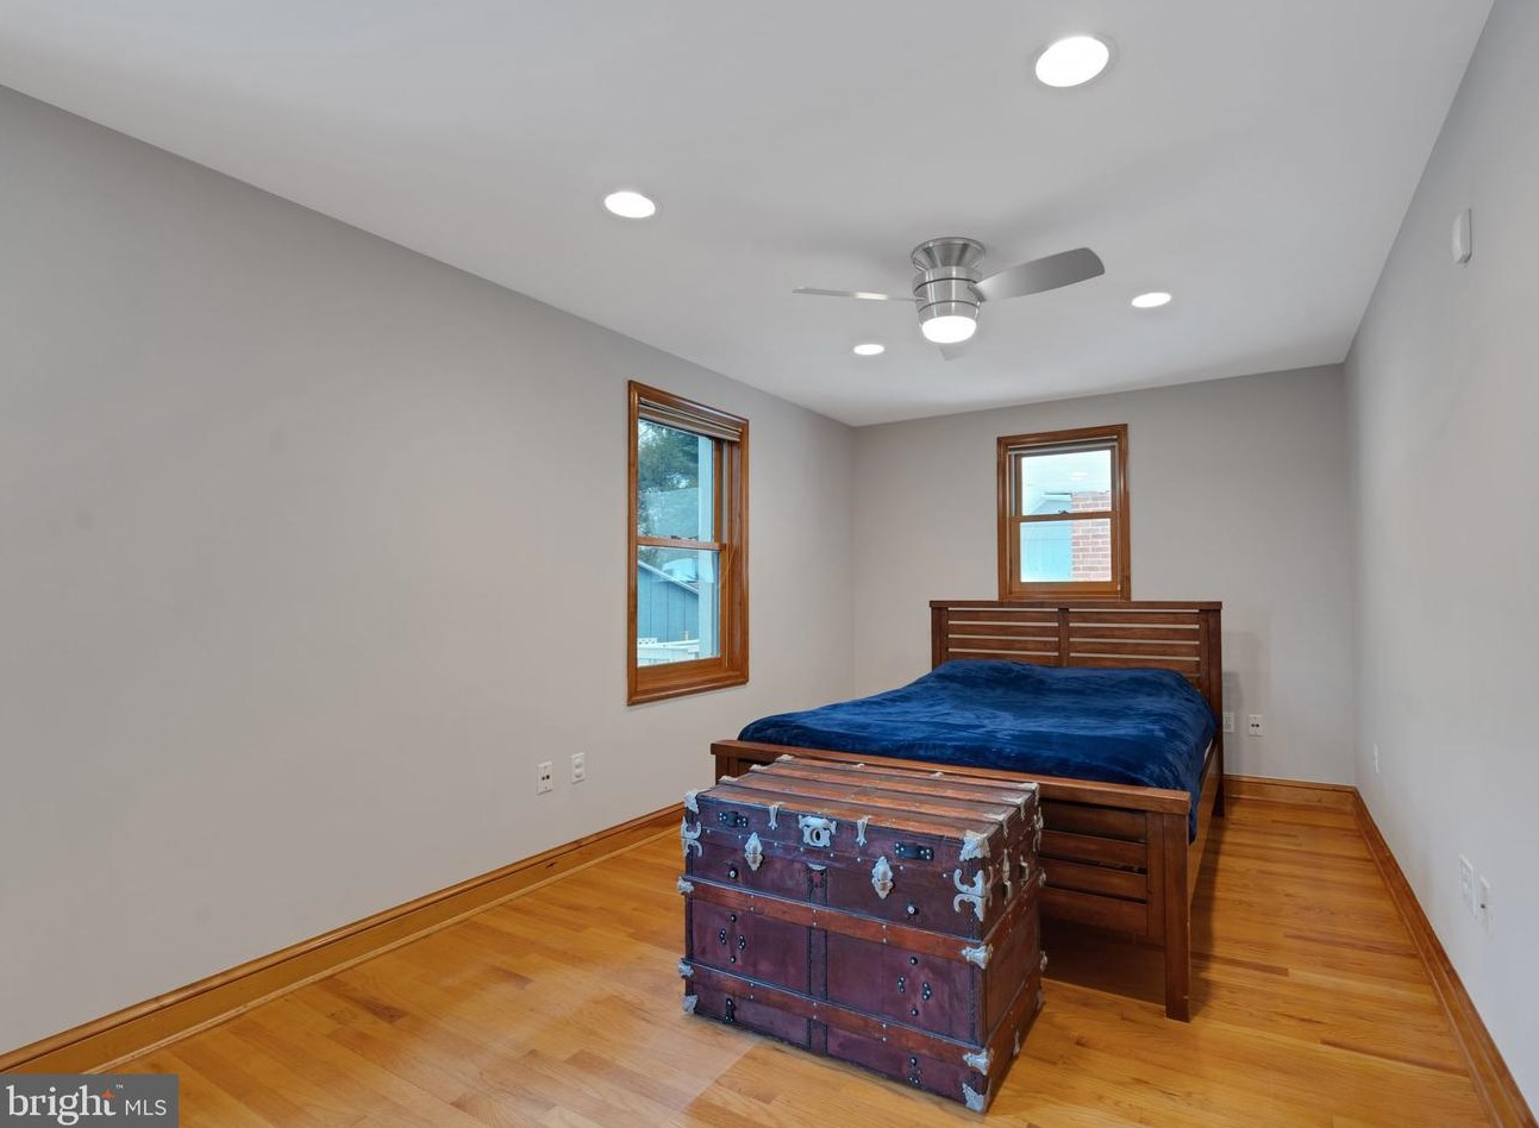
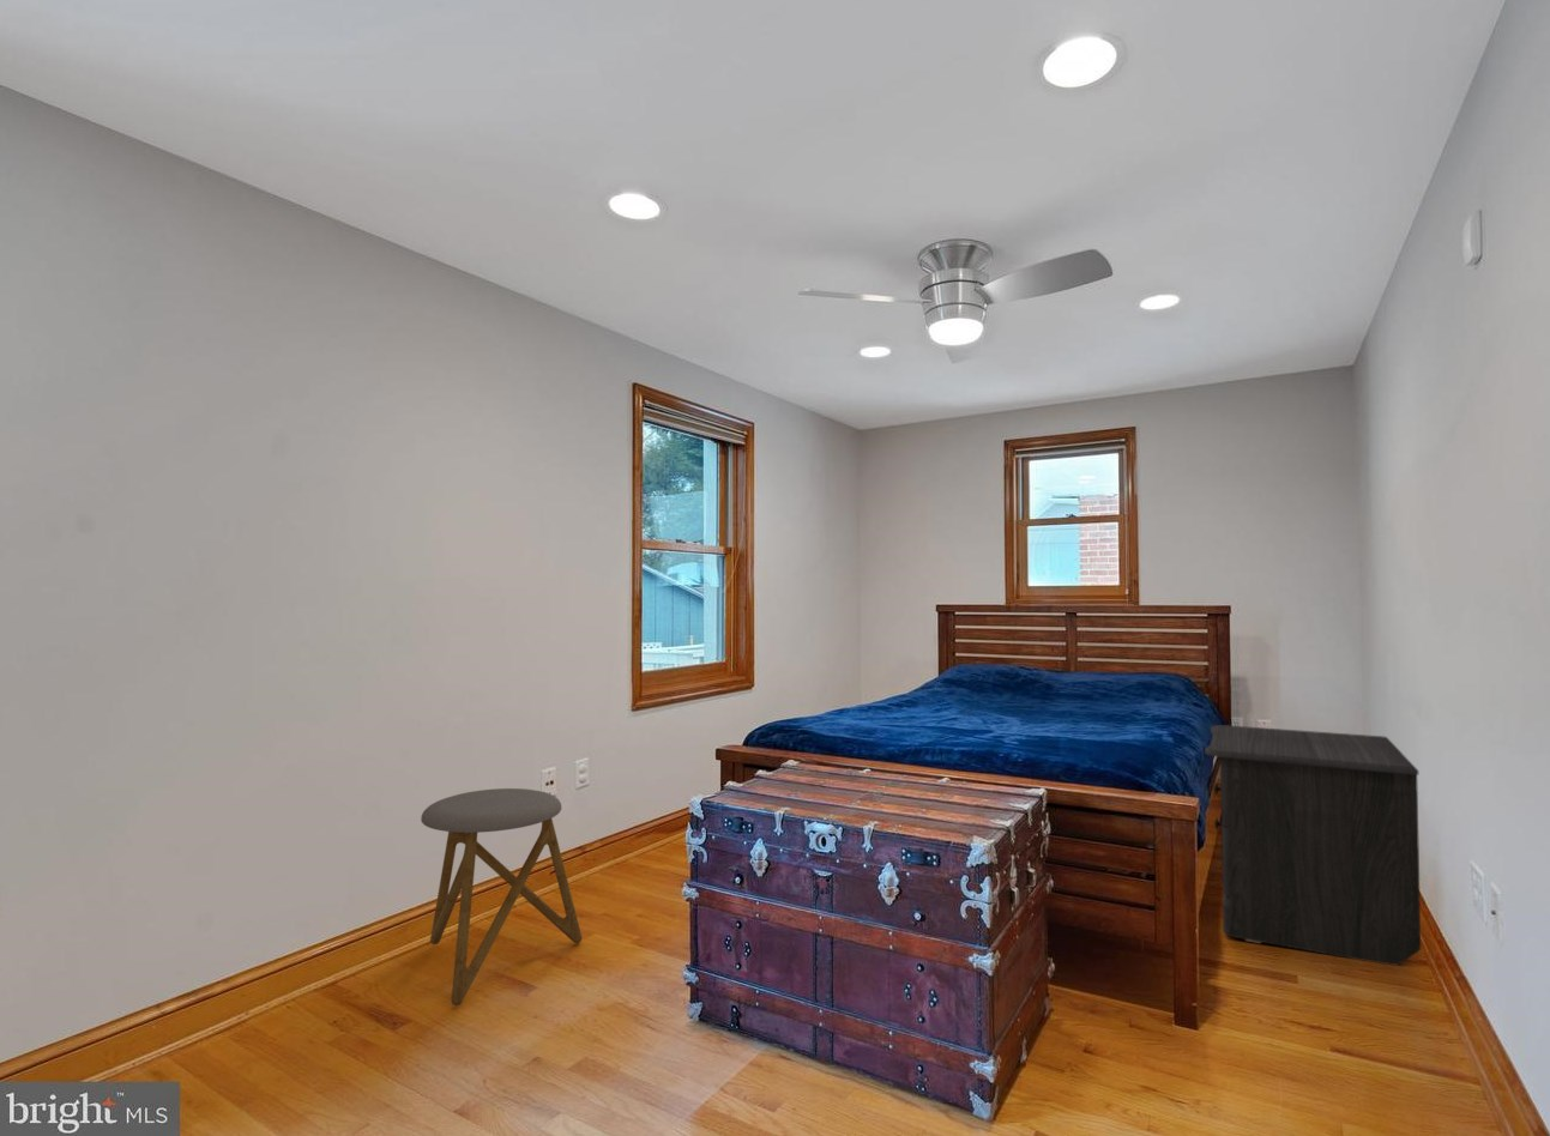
+ stool (472, 878)
+ nightstand (1301, 832)
